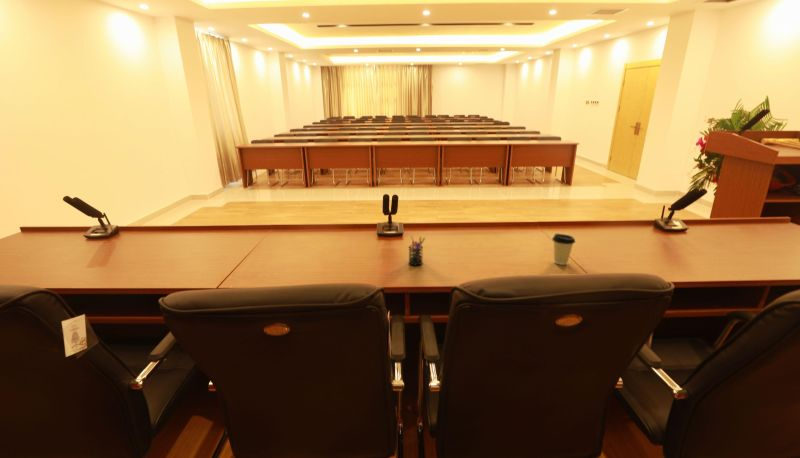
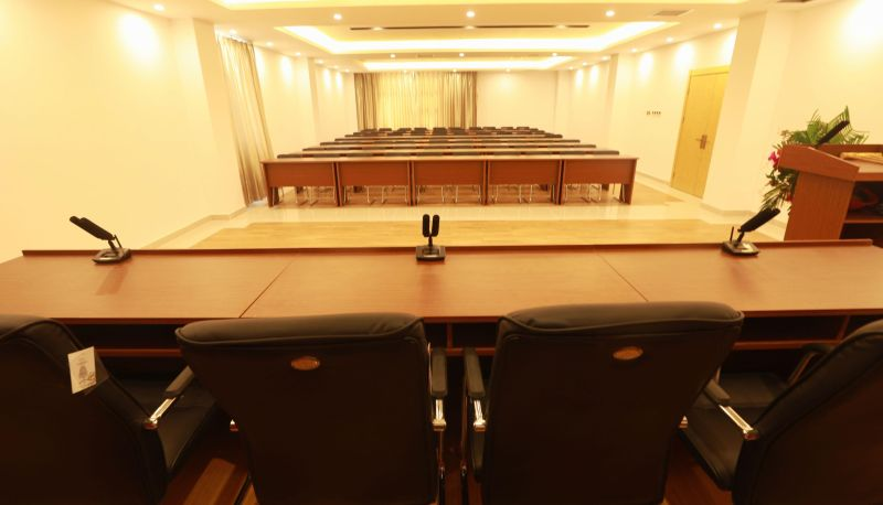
- coffee cup (562, 249)
- pen holder (417, 249)
